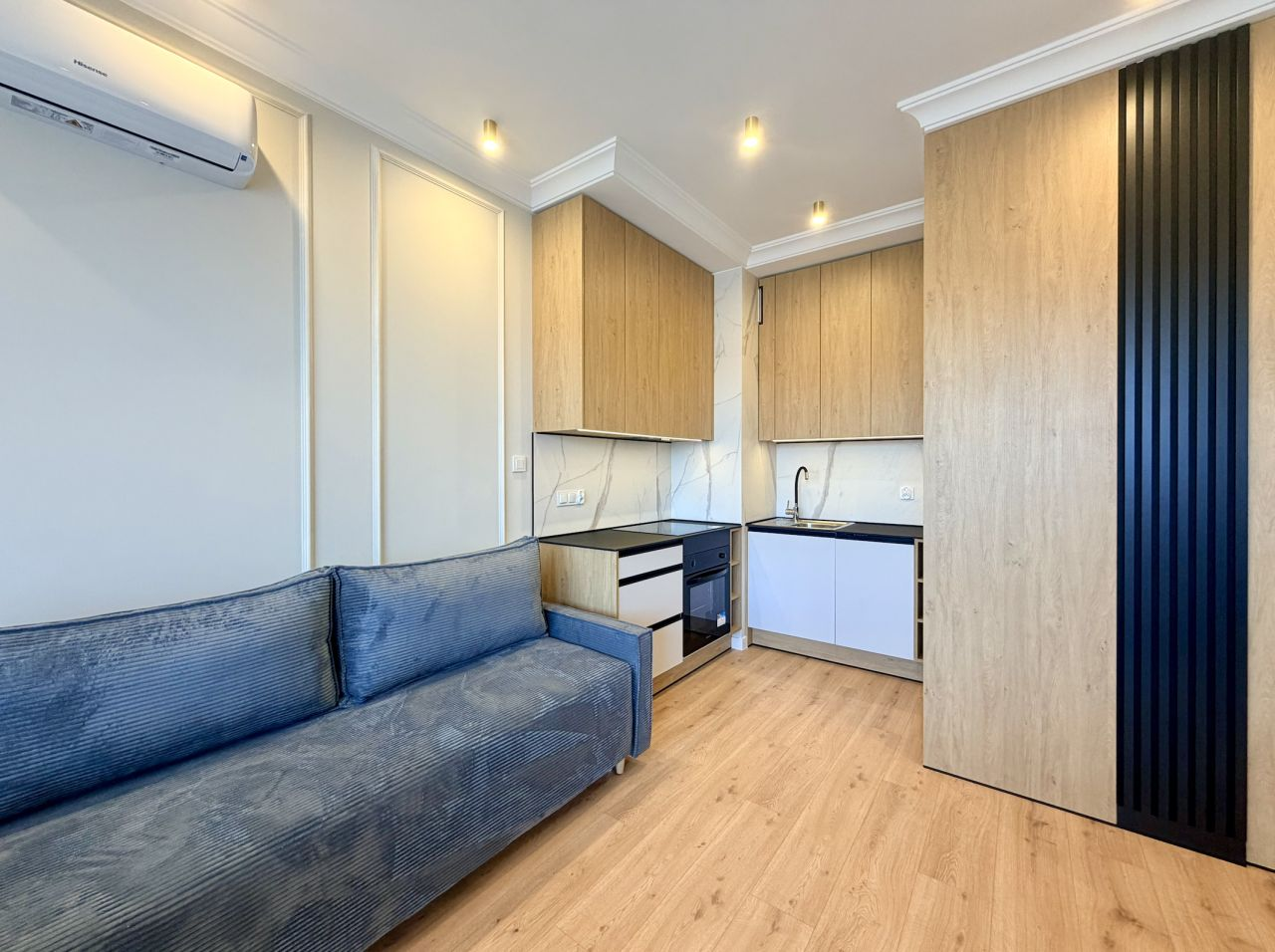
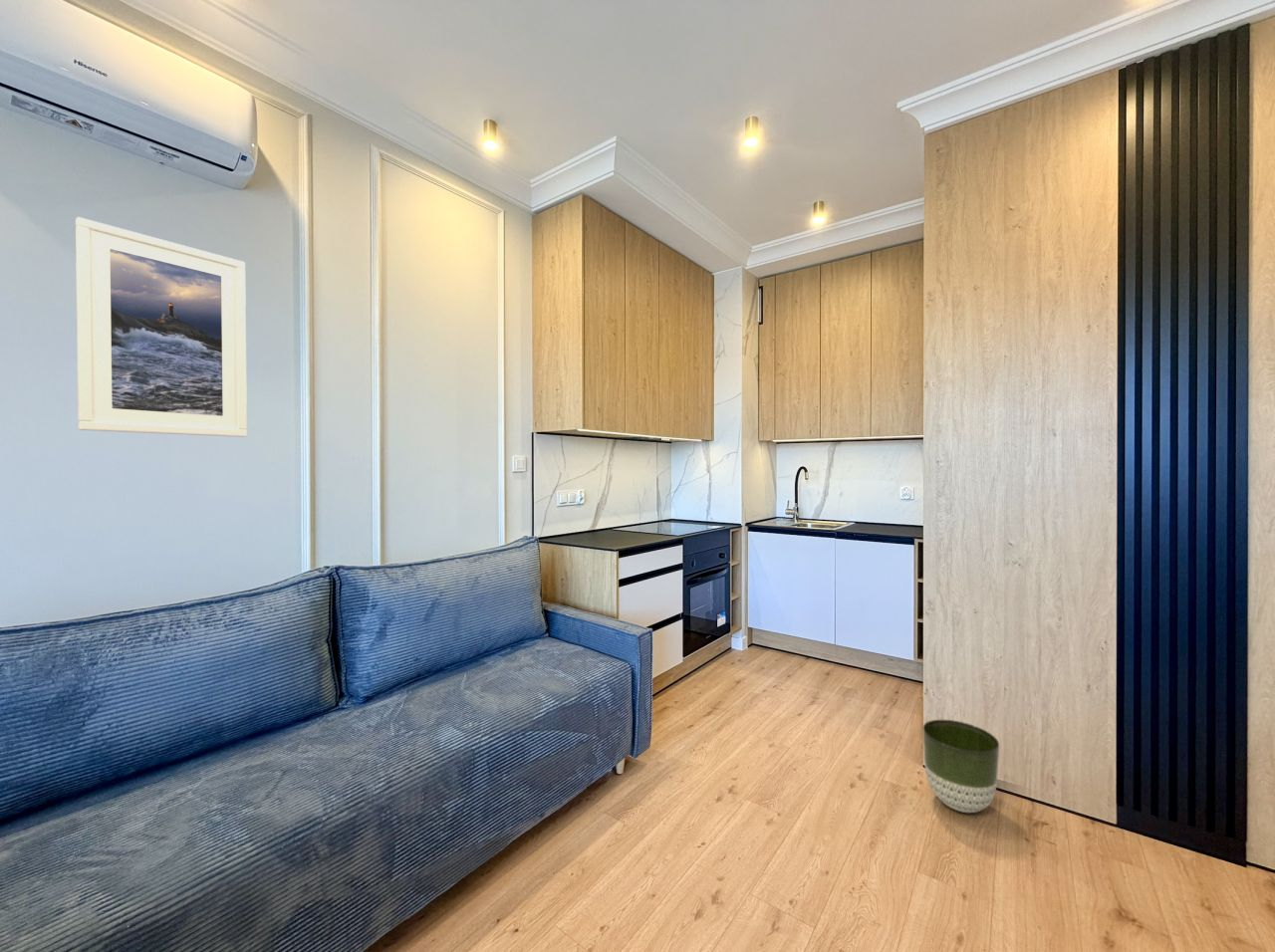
+ planter (959, 770)
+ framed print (169, 338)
